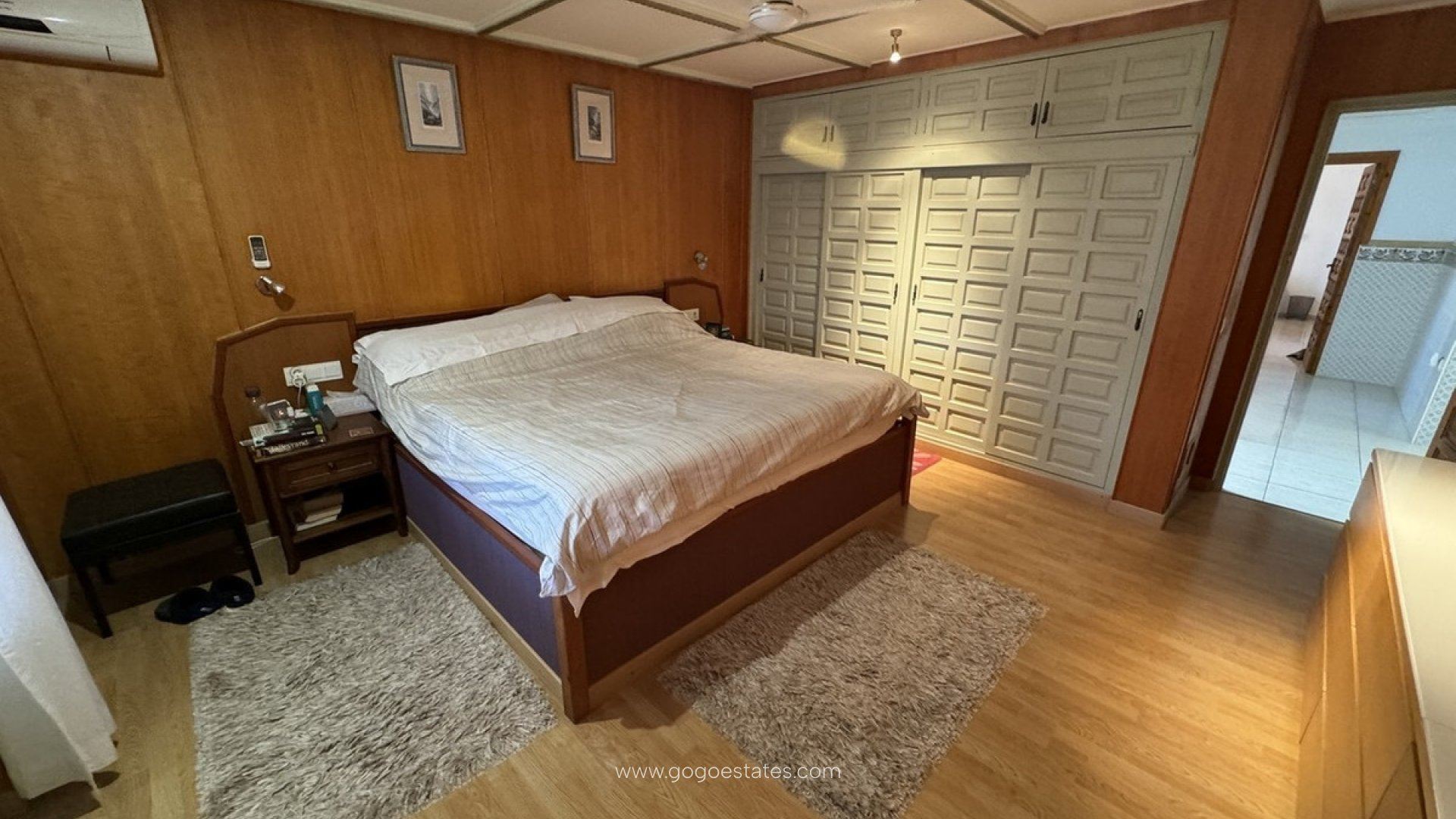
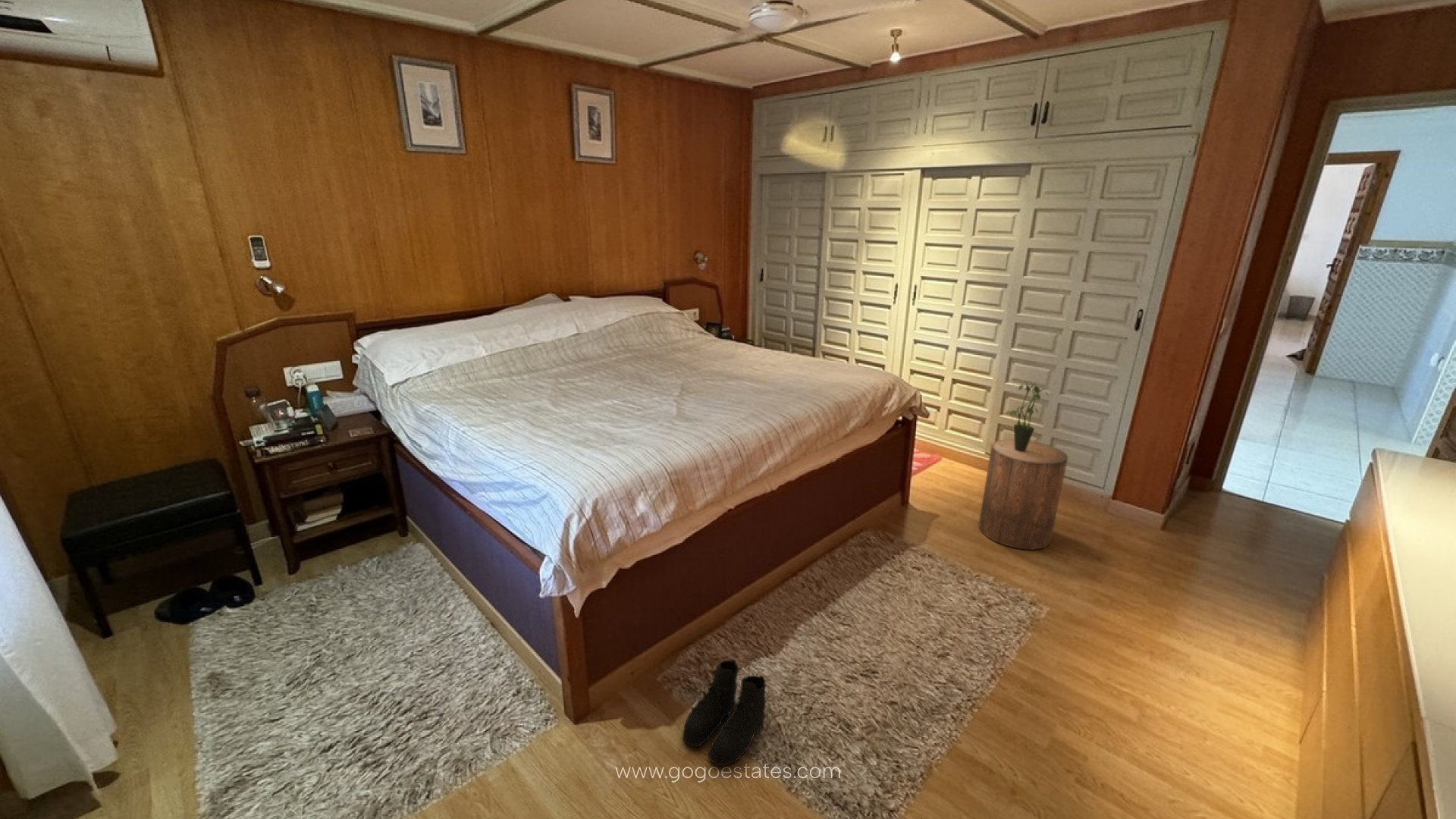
+ boots (726, 705)
+ potted plant (1029, 417)
+ stool (1021, 492)
